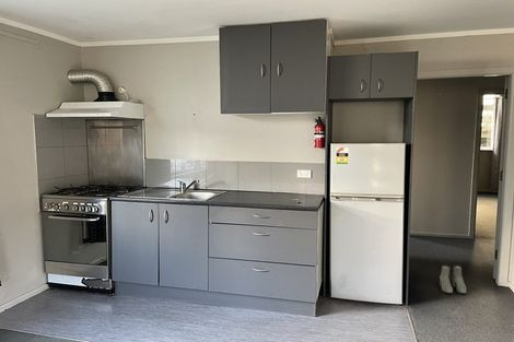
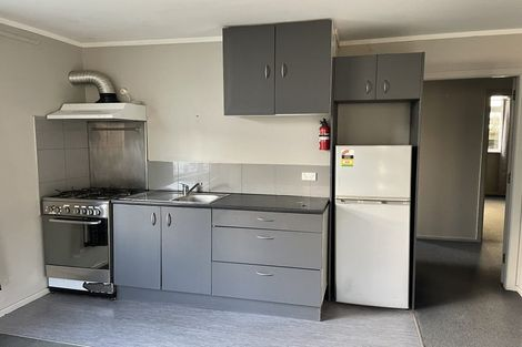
- boots (453, 278)
